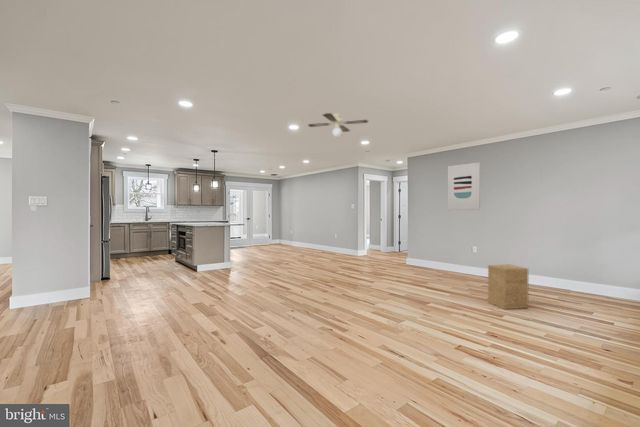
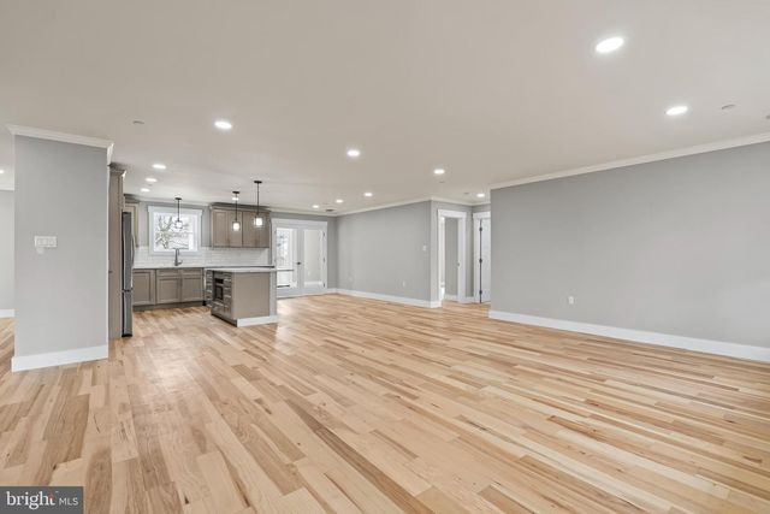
- nightstand (508, 286)
- ceiling fan (337, 125)
- wall art (463, 187)
